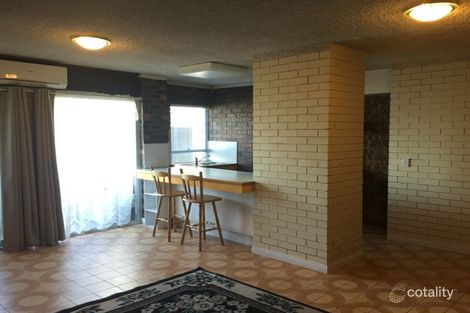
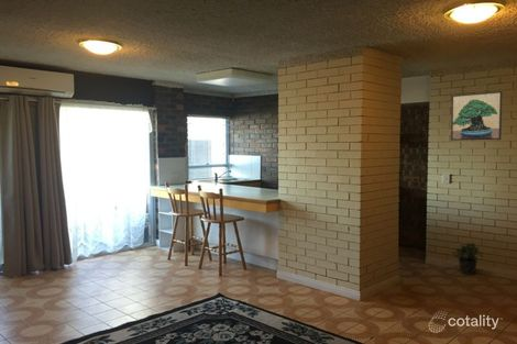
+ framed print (475, 116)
+ potted plant (469, 257)
